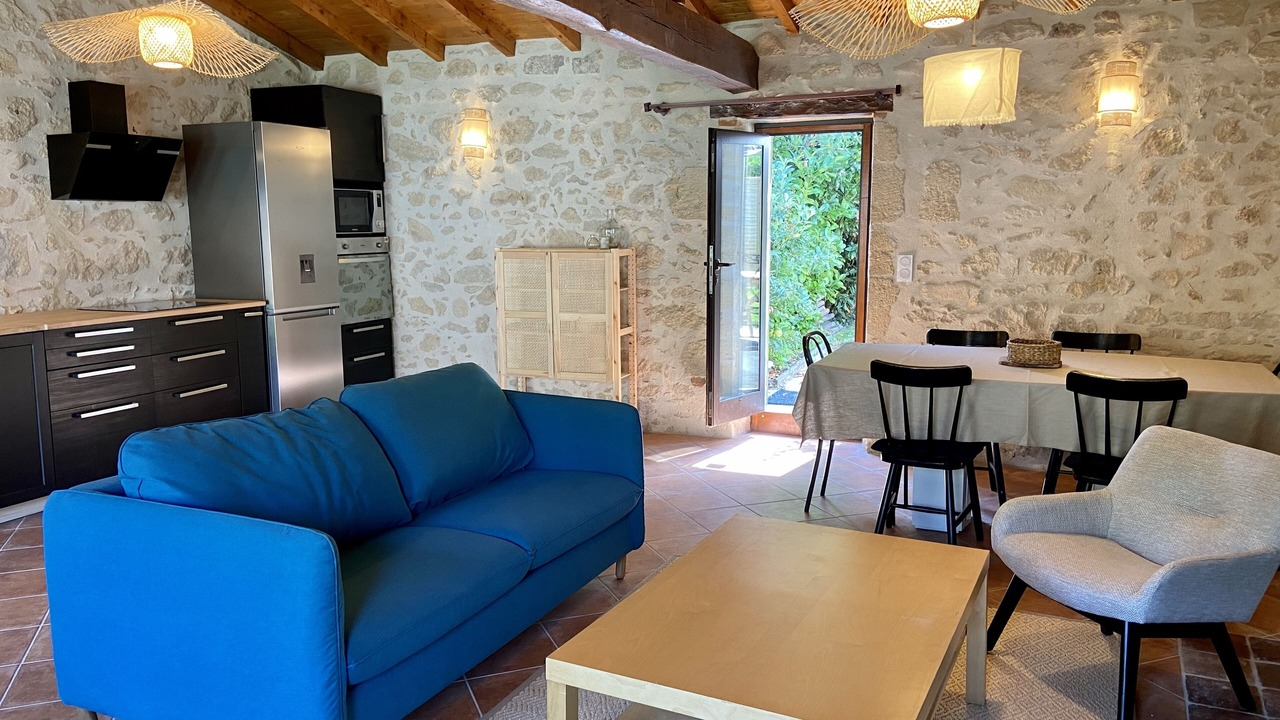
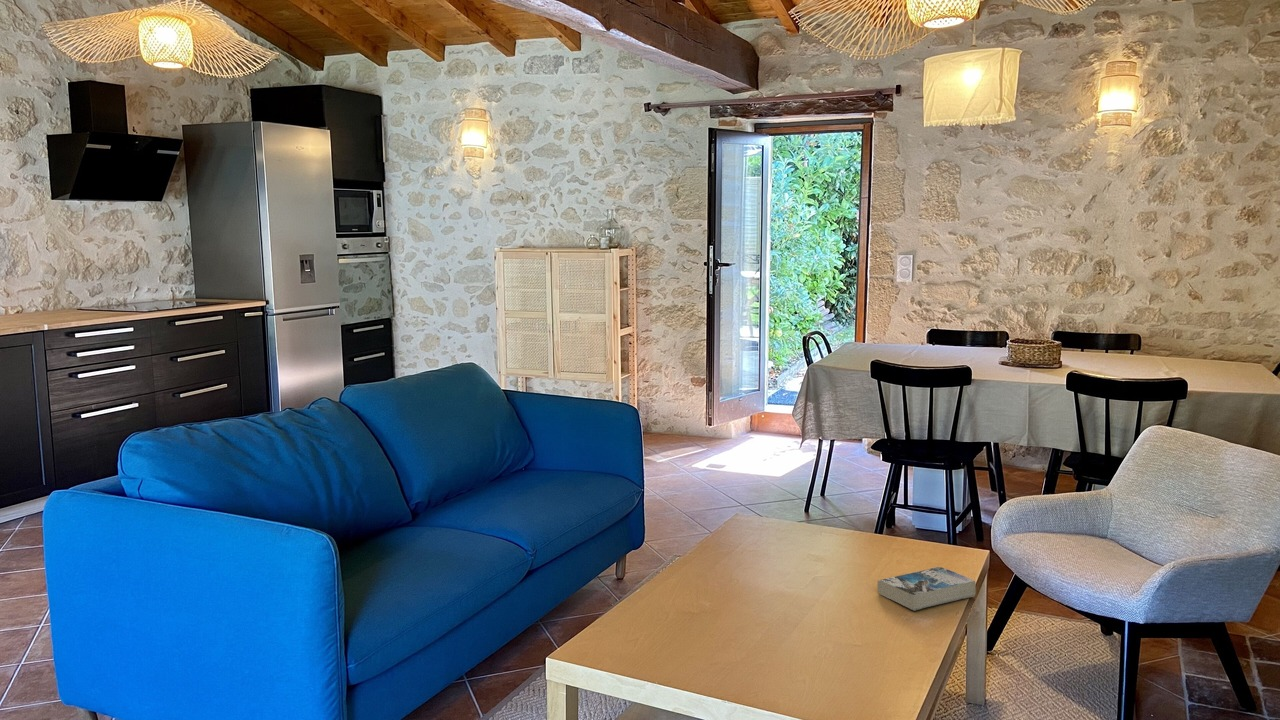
+ book (926, 587)
